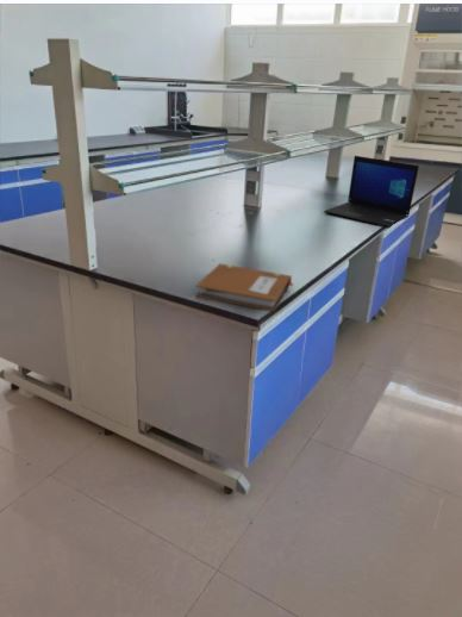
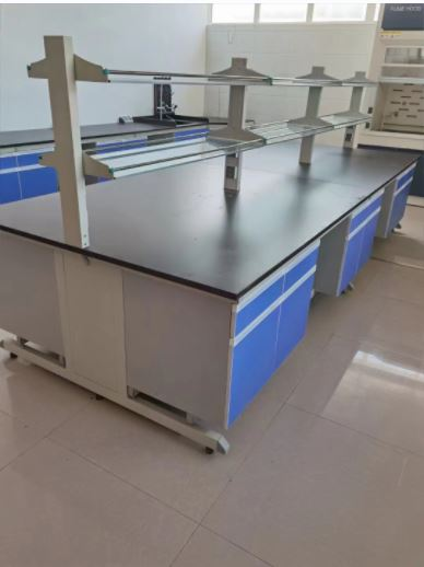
- notebook (246, 285)
- laptop (370, 189)
